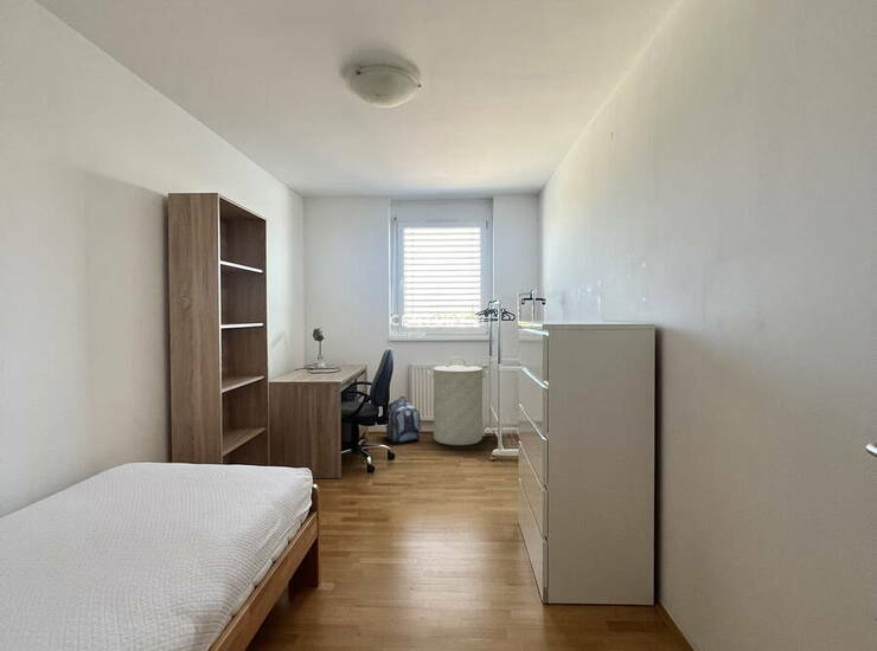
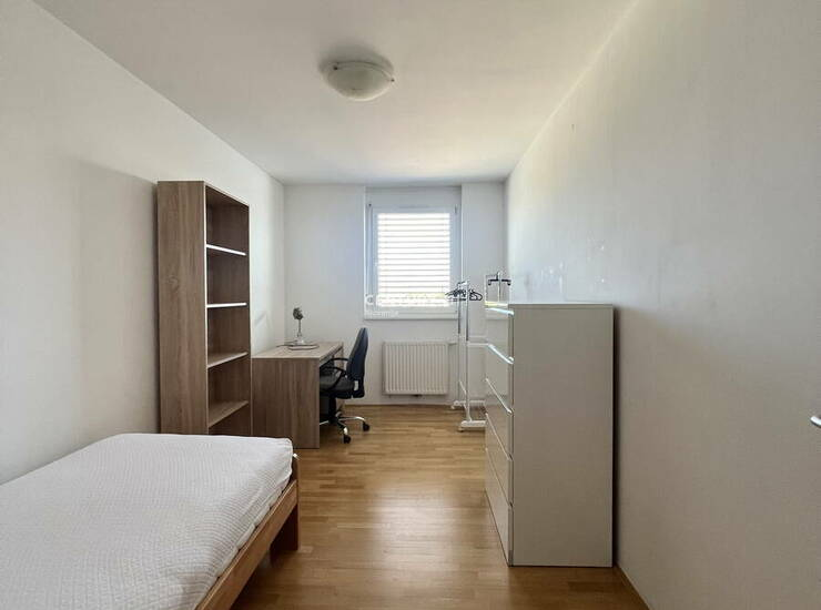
- backpack (402, 417)
- laundry hamper (457, 397)
